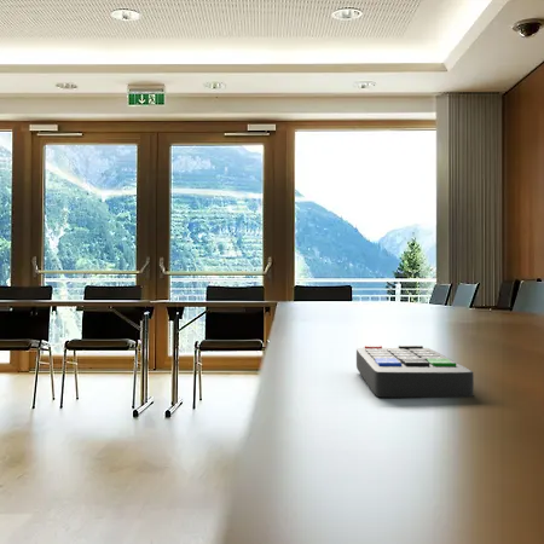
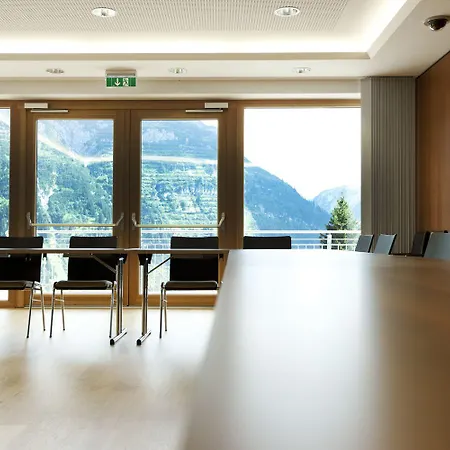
- remote control (406, 368)
